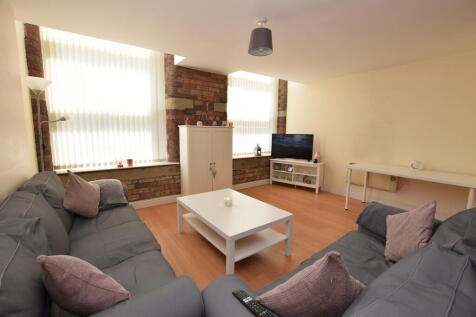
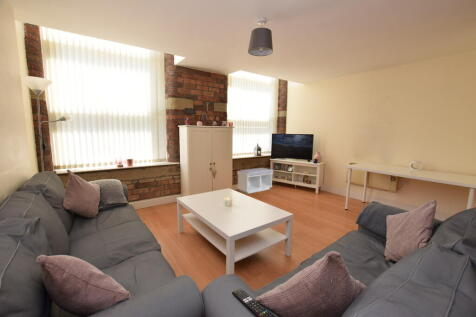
+ bench (255, 179)
